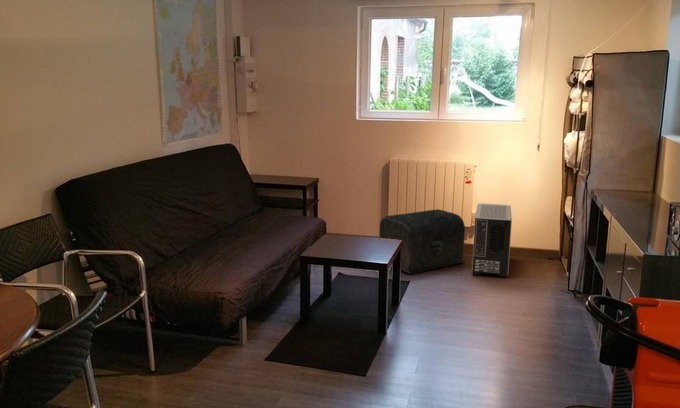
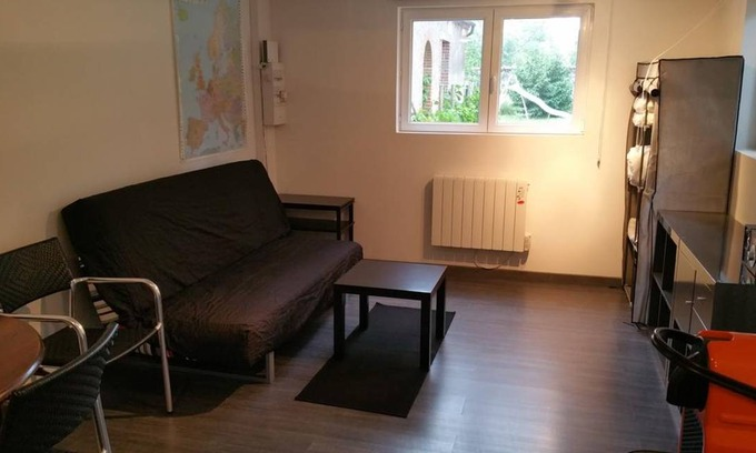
- air purifier (491, 238)
- ottoman (421, 238)
